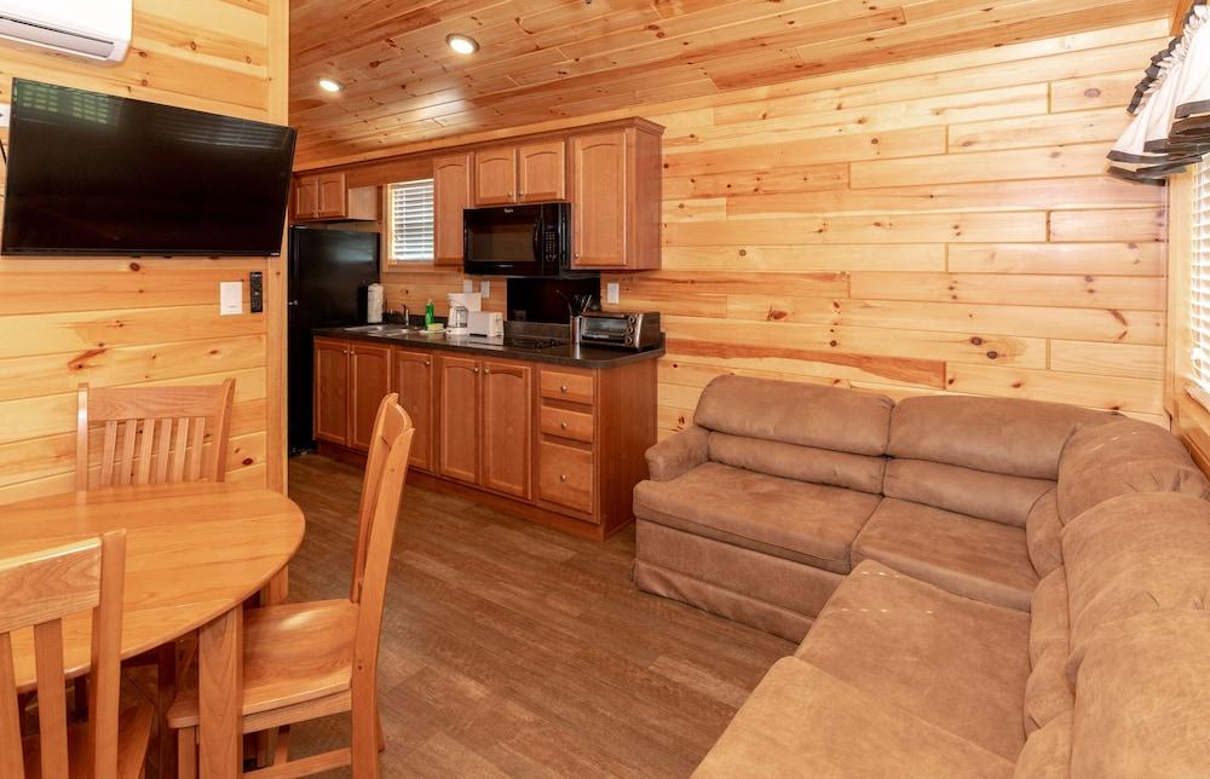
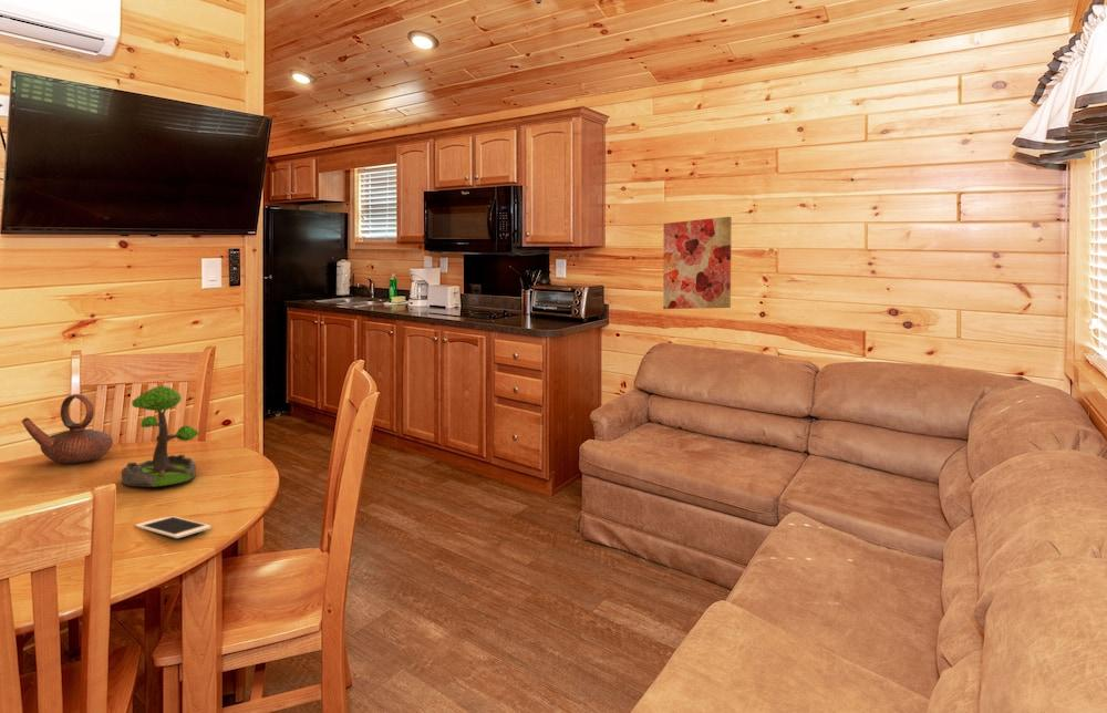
+ cell phone (173, 526)
+ wall art (695, 264)
+ plant (159, 432)
+ teapot (66, 431)
